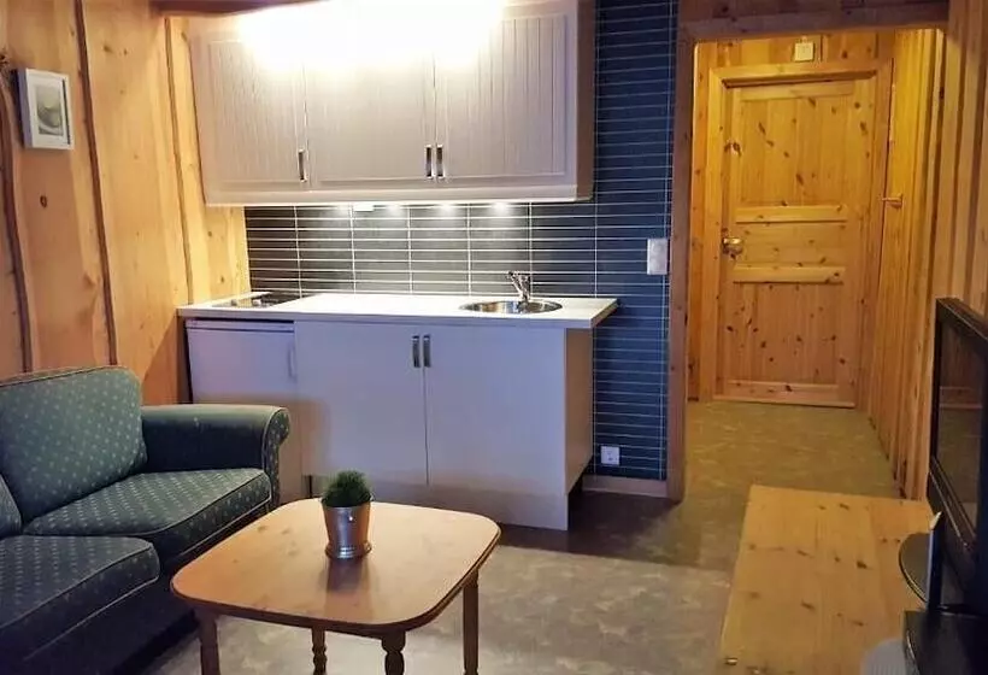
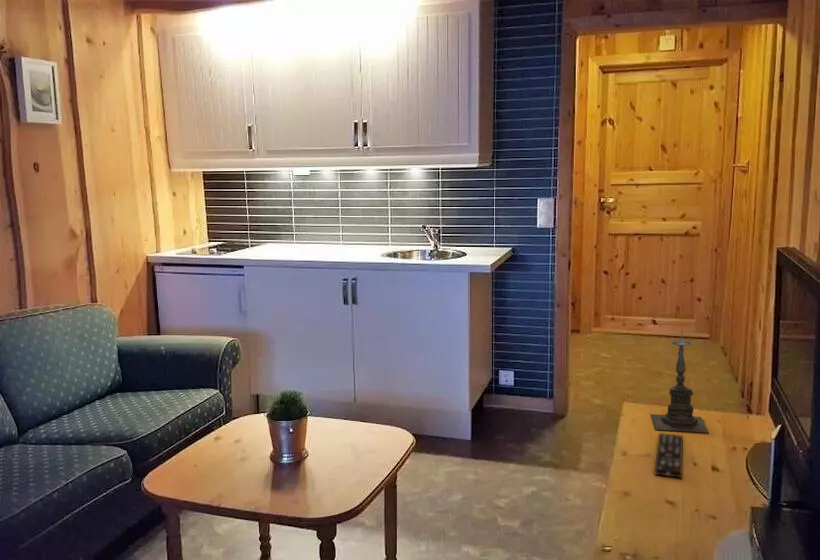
+ remote control (669, 453)
+ candle holder (680, 376)
